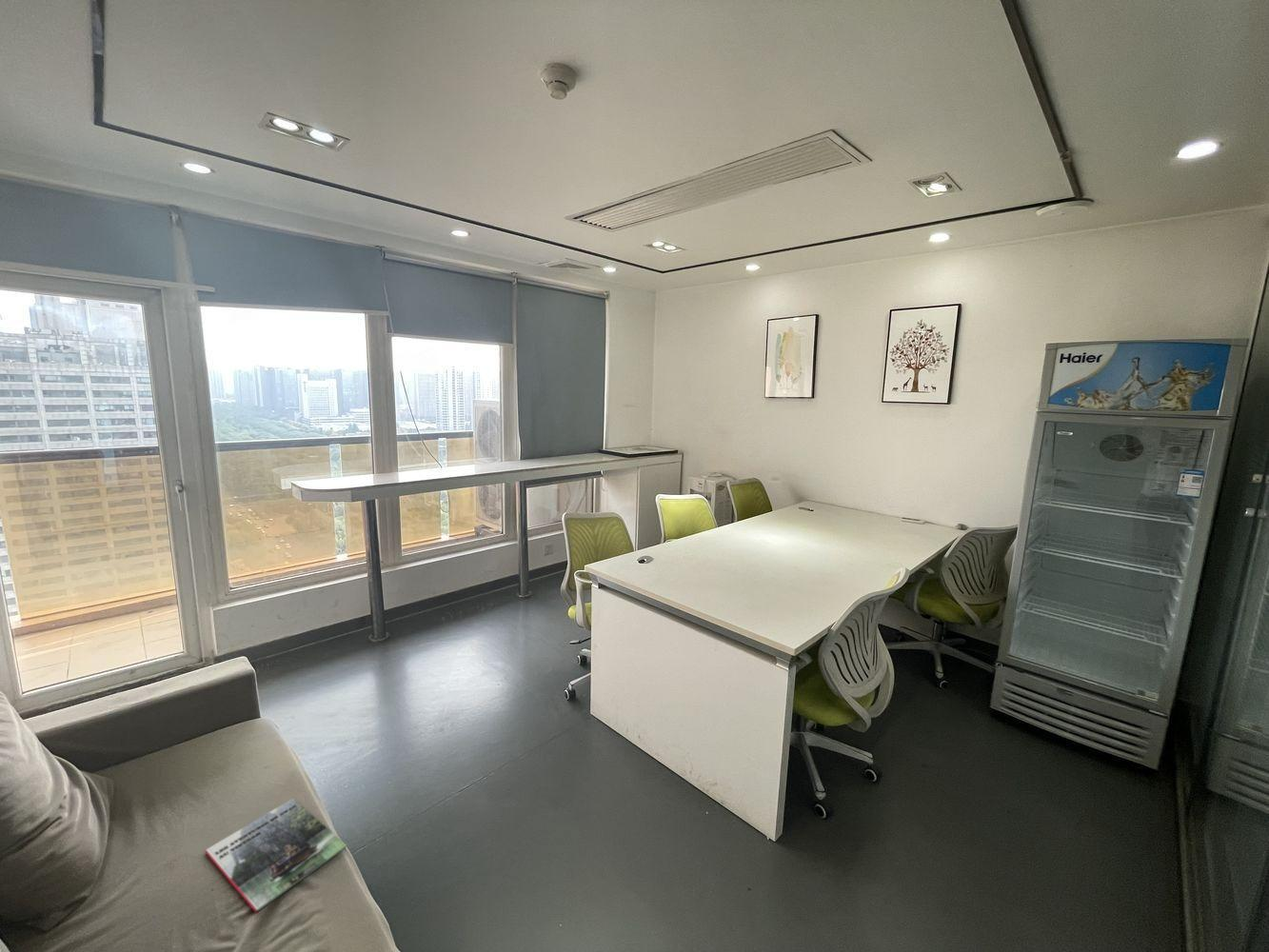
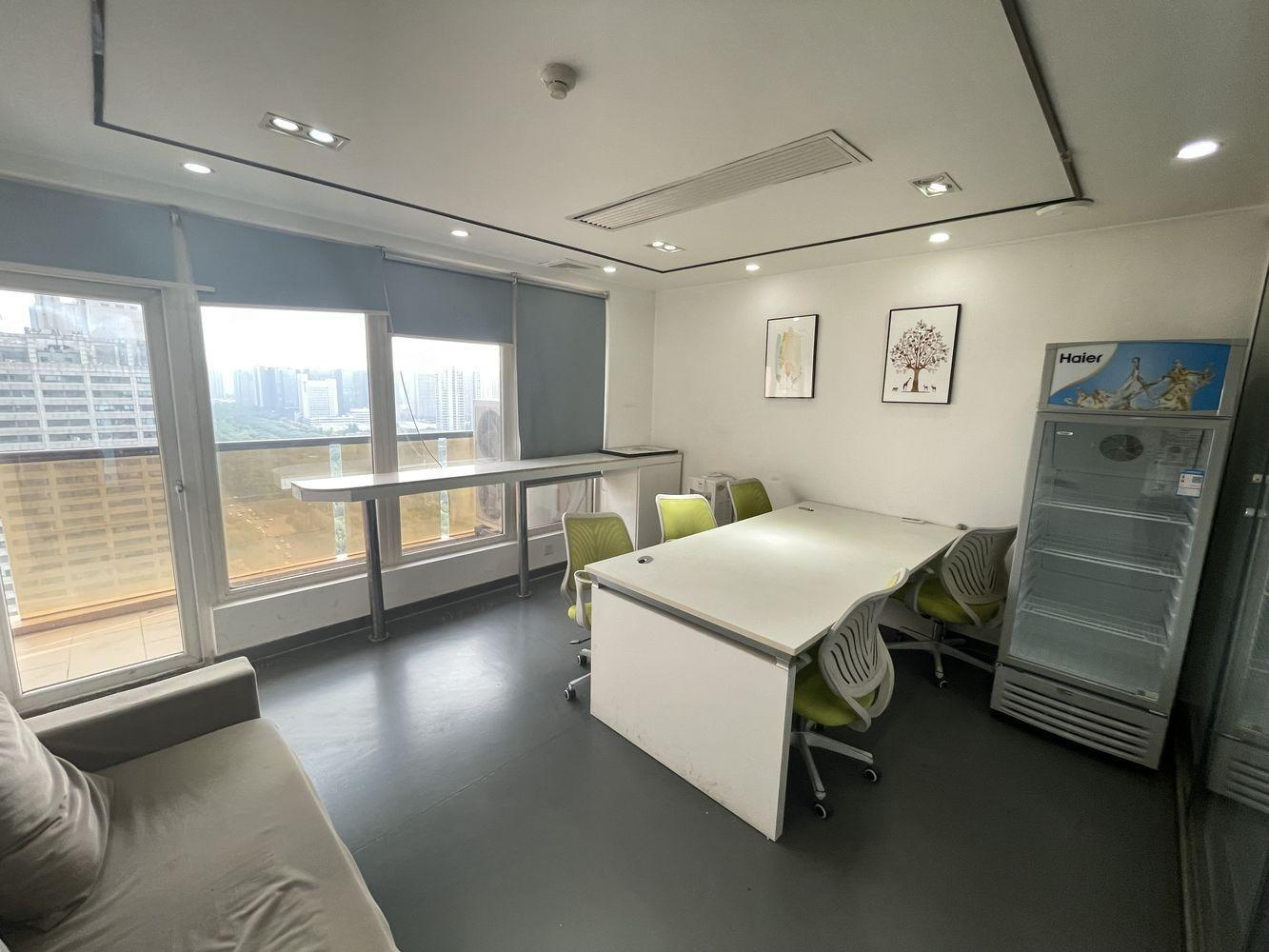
- magazine (276, 848)
